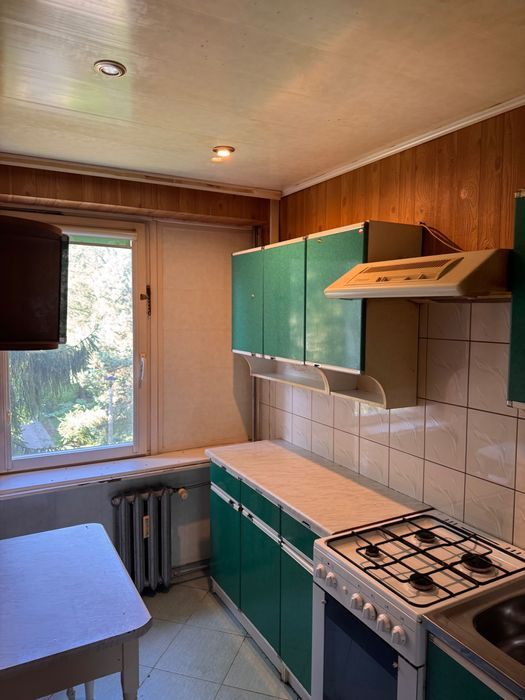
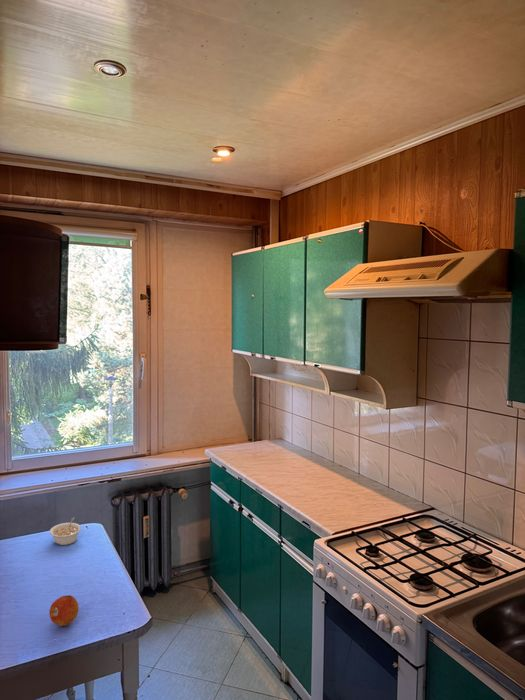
+ fruit (64, 611)
+ legume (65, 533)
